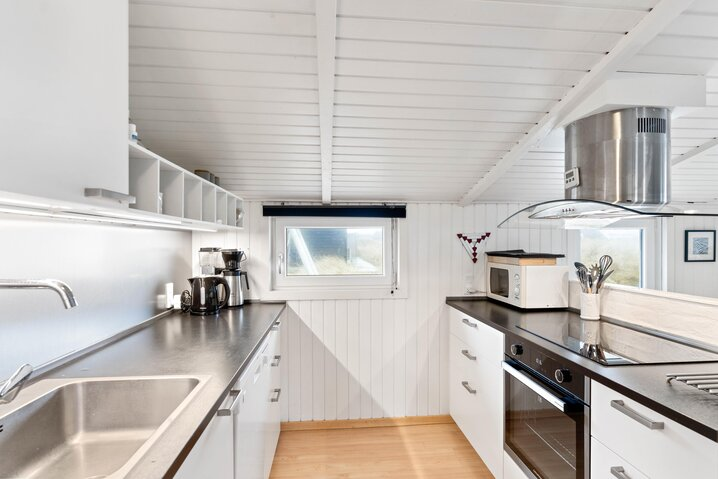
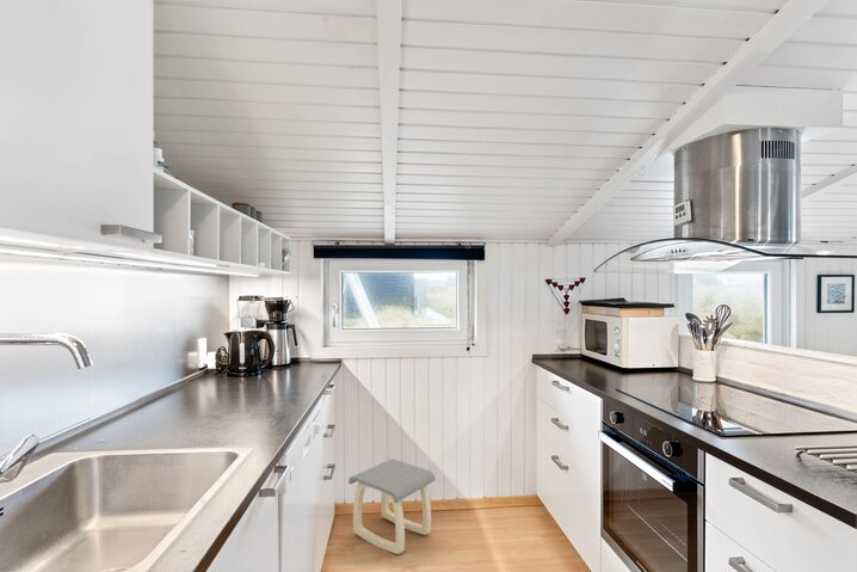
+ stool (393, 504)
